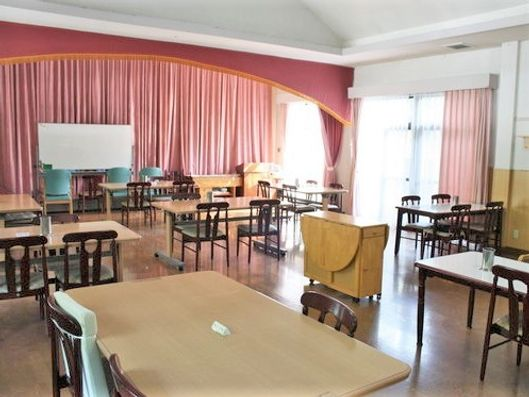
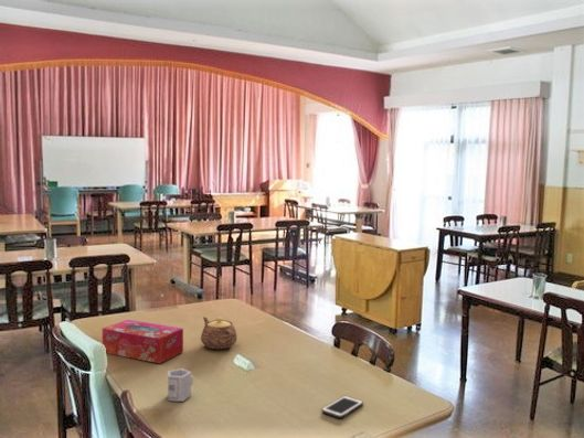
+ cell phone (342, 406)
+ cup (180, 384)
+ teapot (217, 331)
+ tissue box (142, 340)
